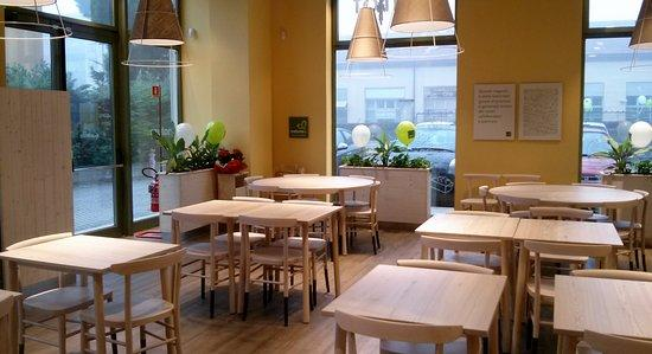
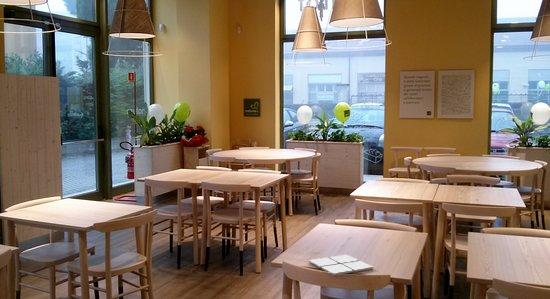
+ drink coaster (340, 264)
